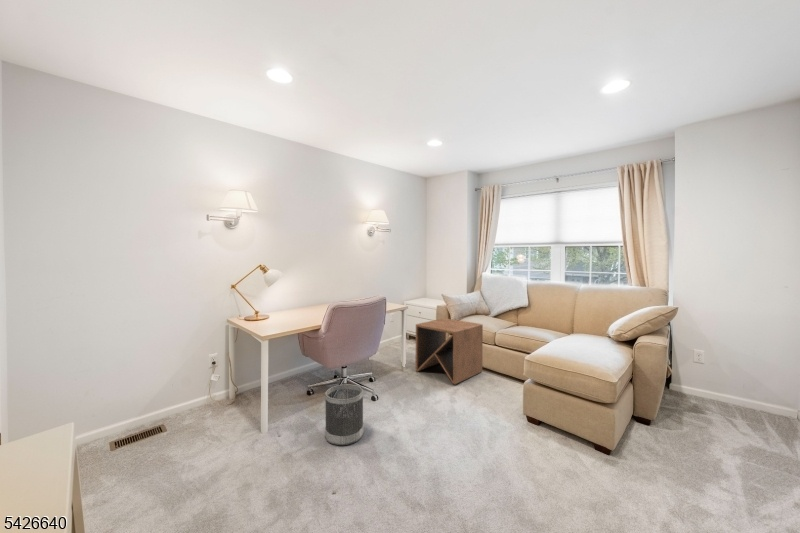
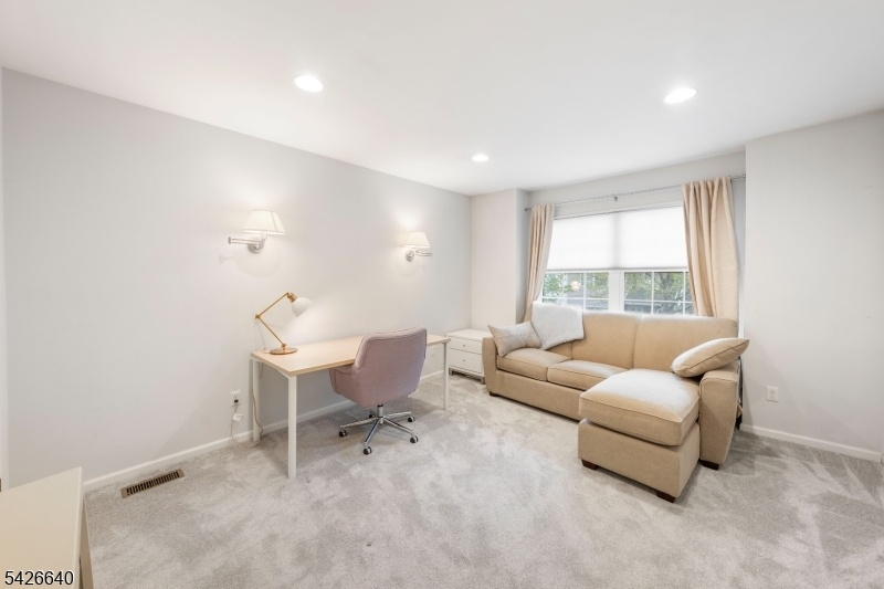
- side table (449, 347)
- wastebasket (344, 413)
